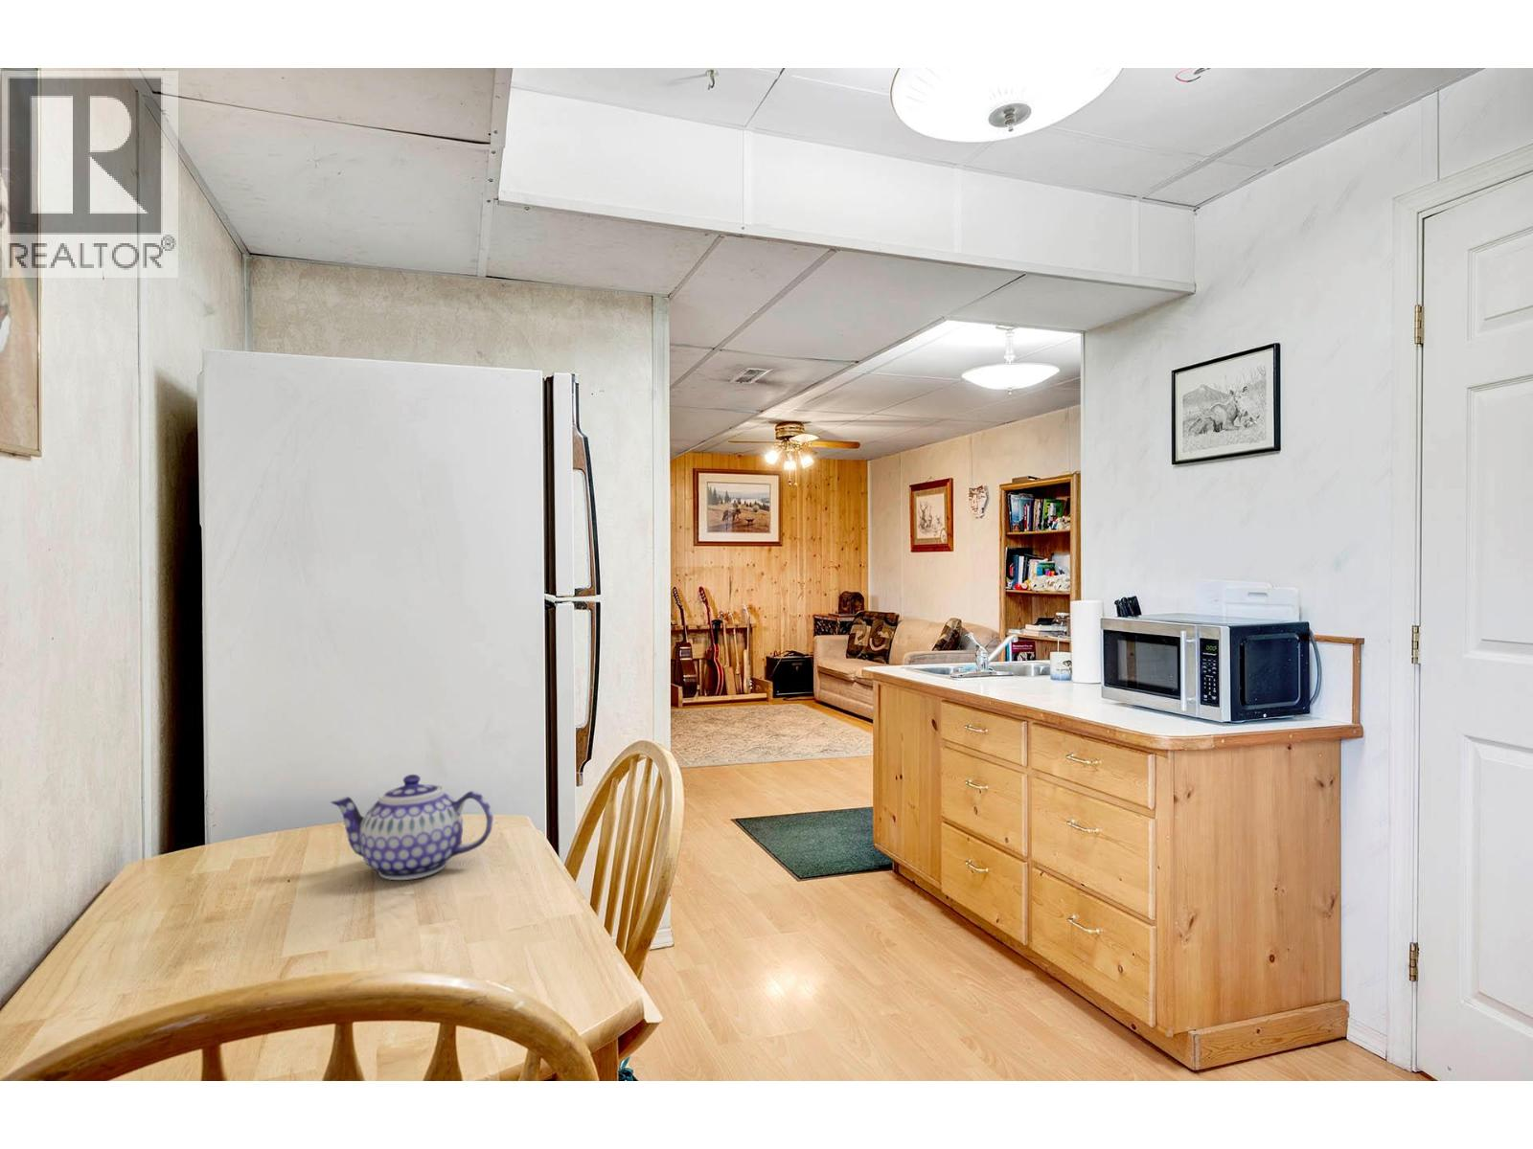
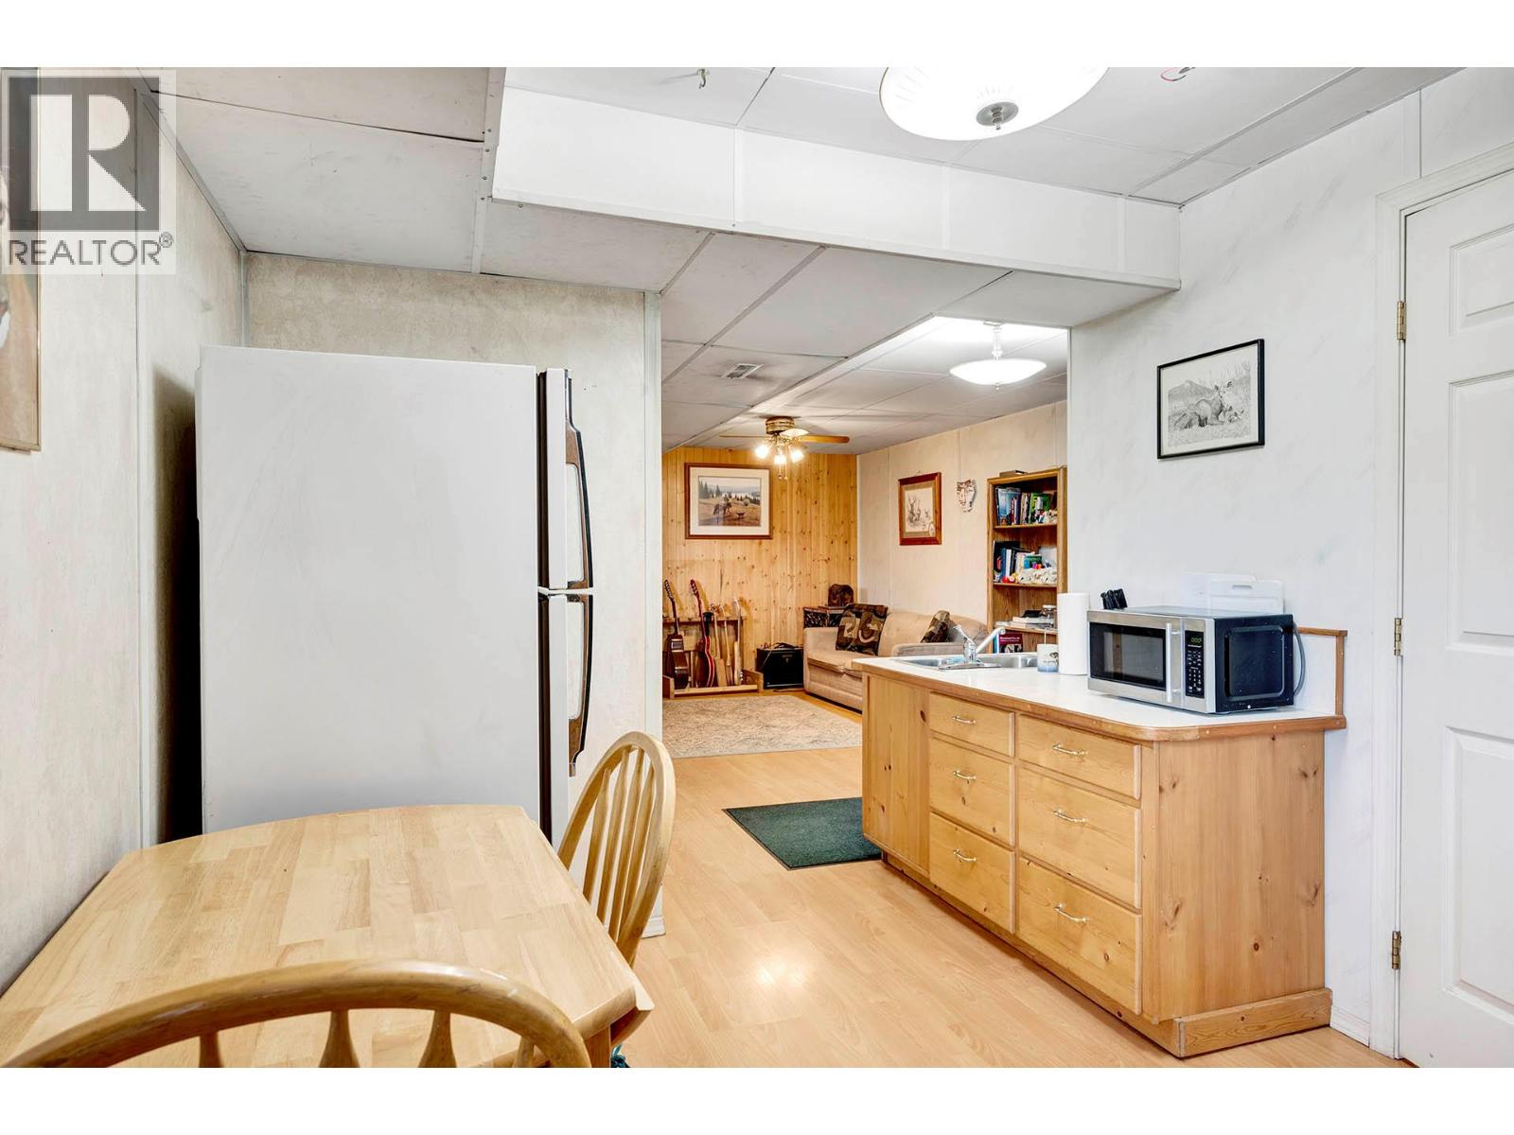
- teapot (412, 822)
